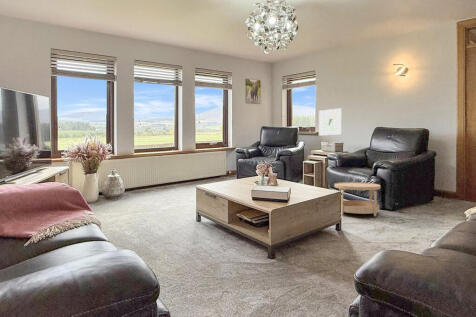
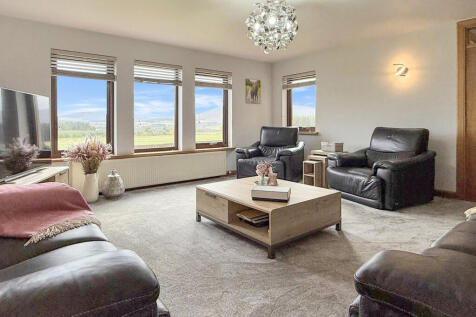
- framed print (329, 122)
- side table (356, 201)
